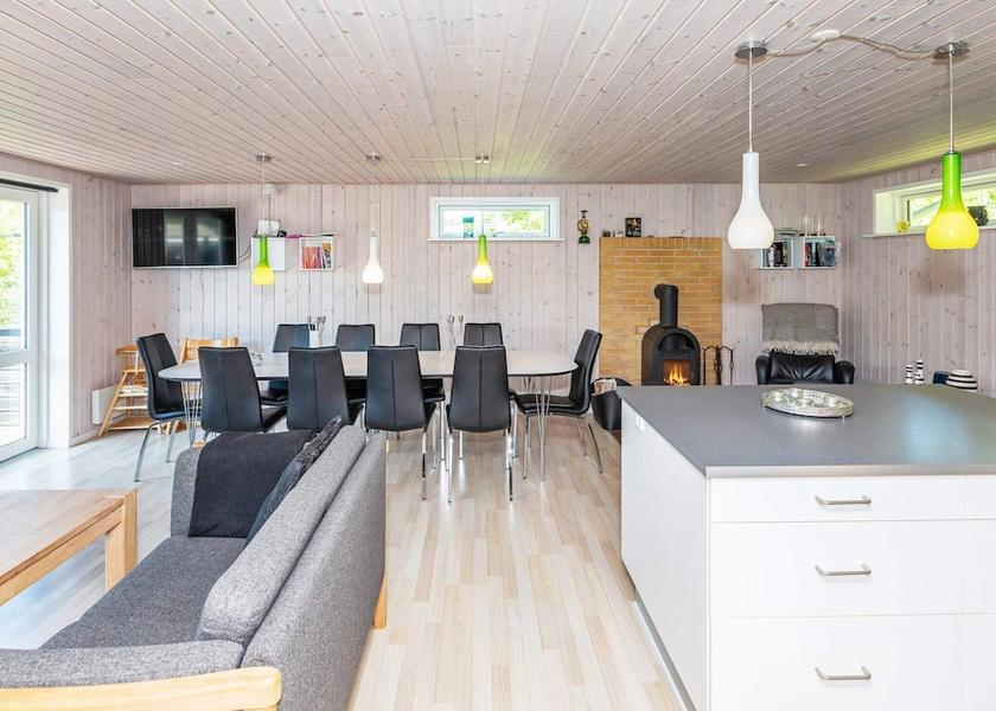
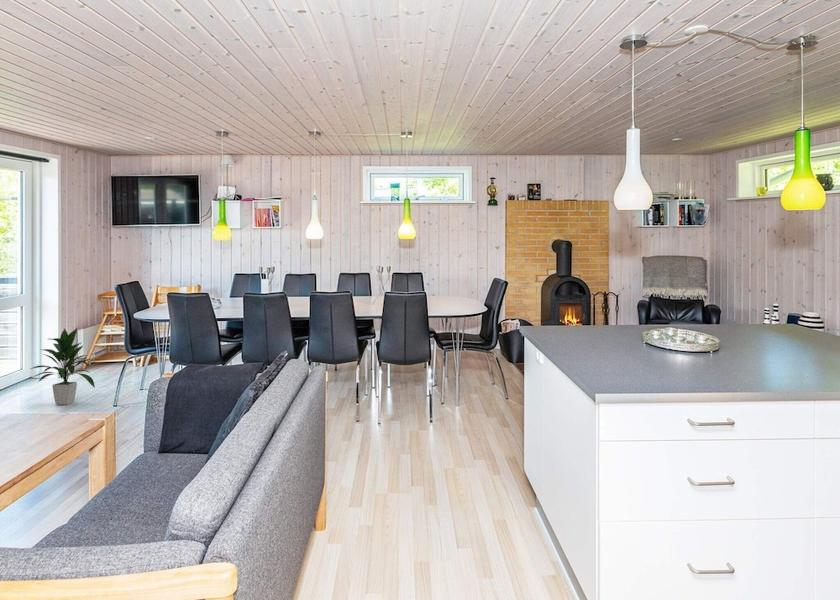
+ indoor plant (65, 366)
